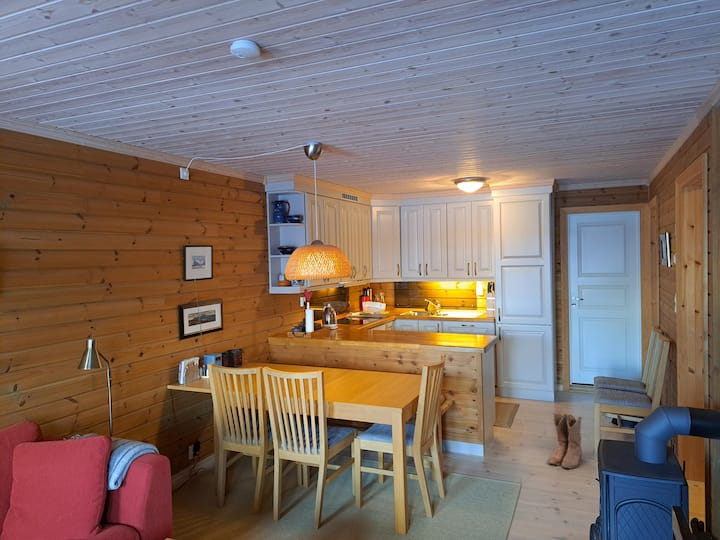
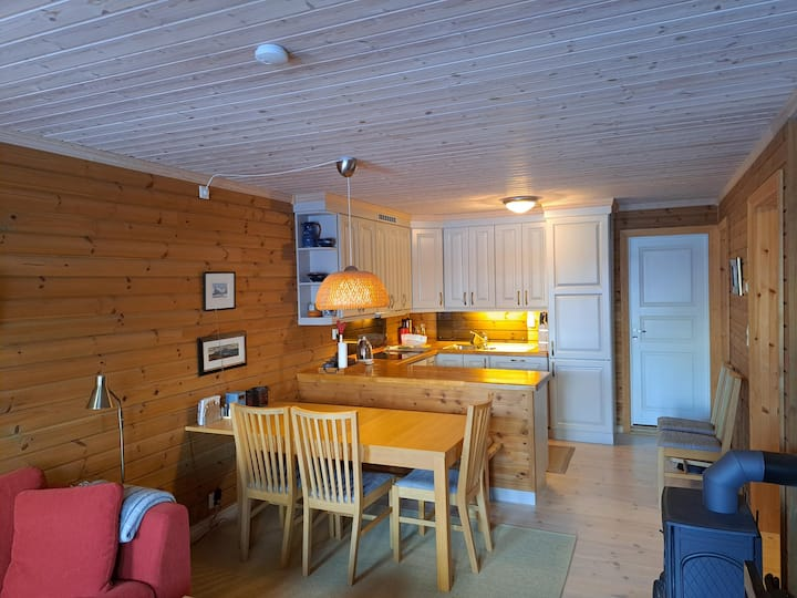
- boots (565, 438)
